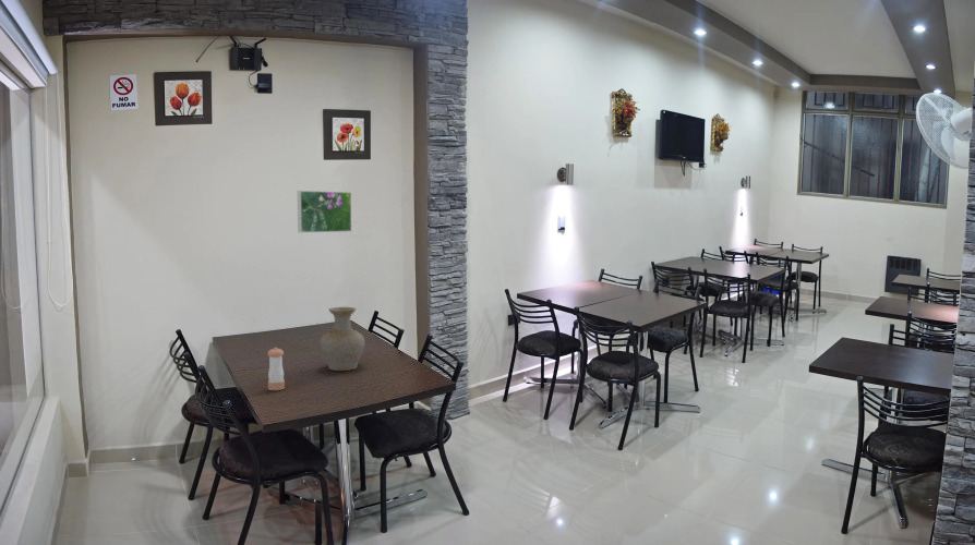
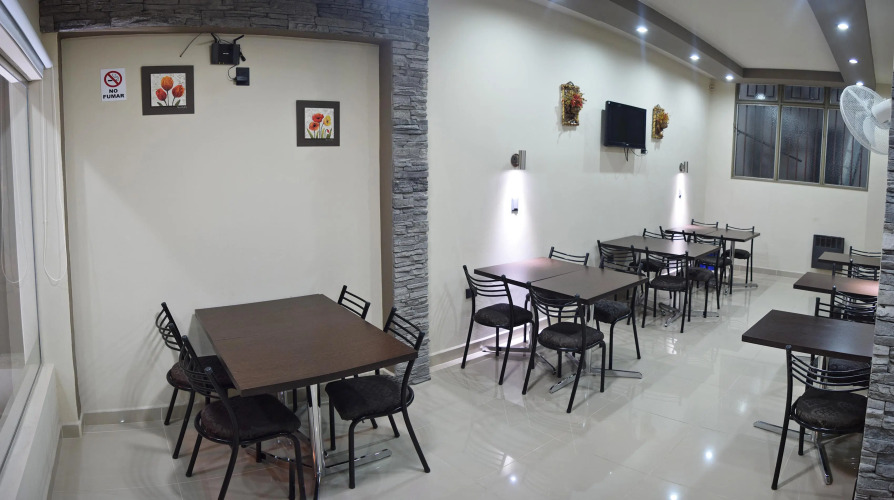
- pepper shaker (276, 367)
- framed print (325, 211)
- vase (342, 338)
